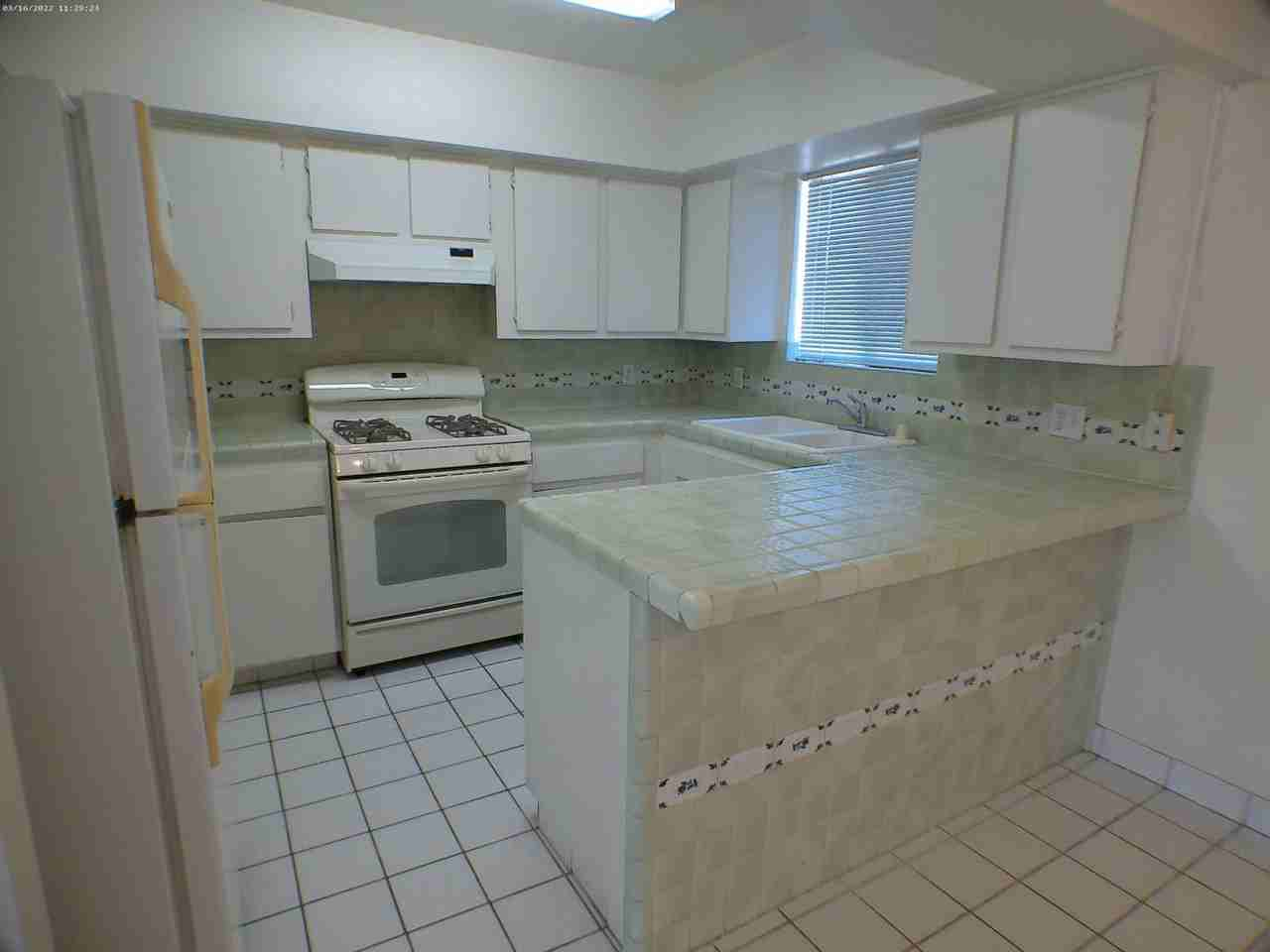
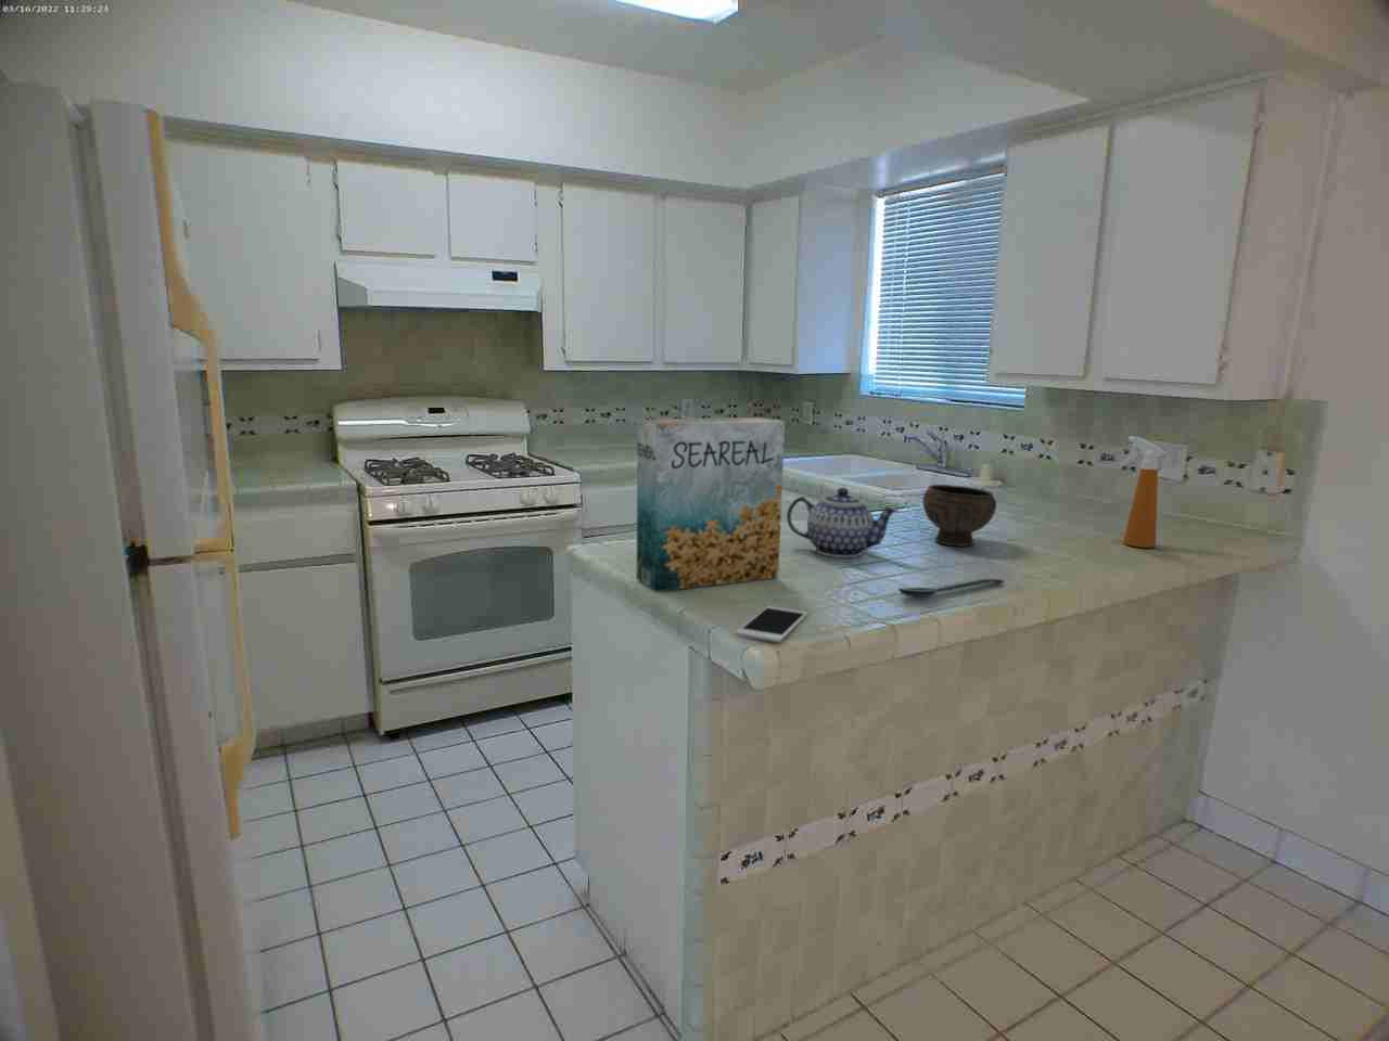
+ cereal box (710, 501)
+ teapot (841, 519)
+ cell phone (772, 622)
+ spoon (955, 586)
+ spray bottle (1137, 490)
+ bowl (957, 515)
